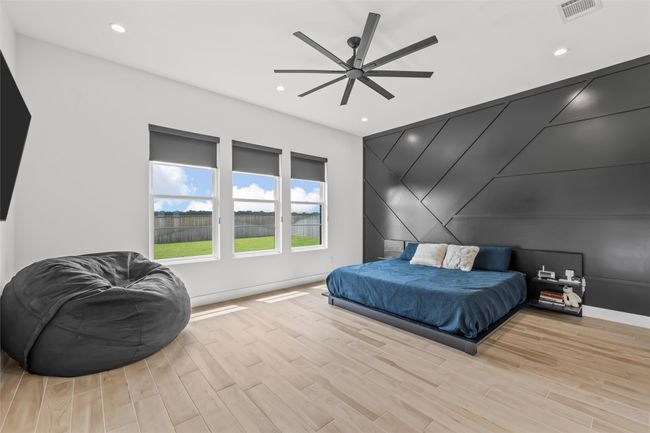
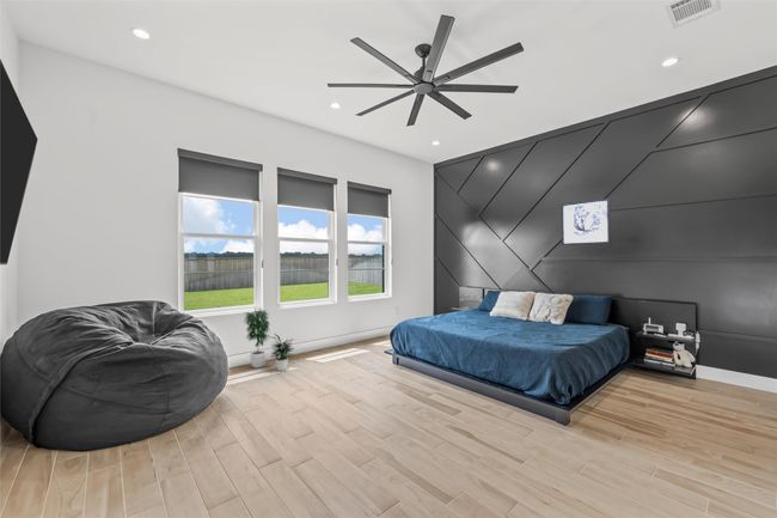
+ potted plant (268, 335)
+ wall art (585, 223)
